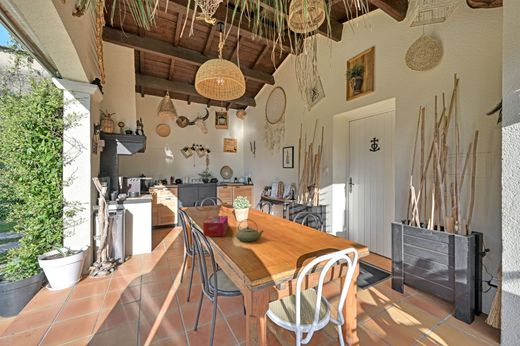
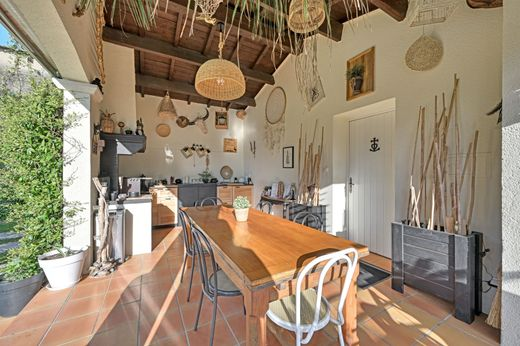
- teapot (249, 229)
- tissue box (216, 225)
